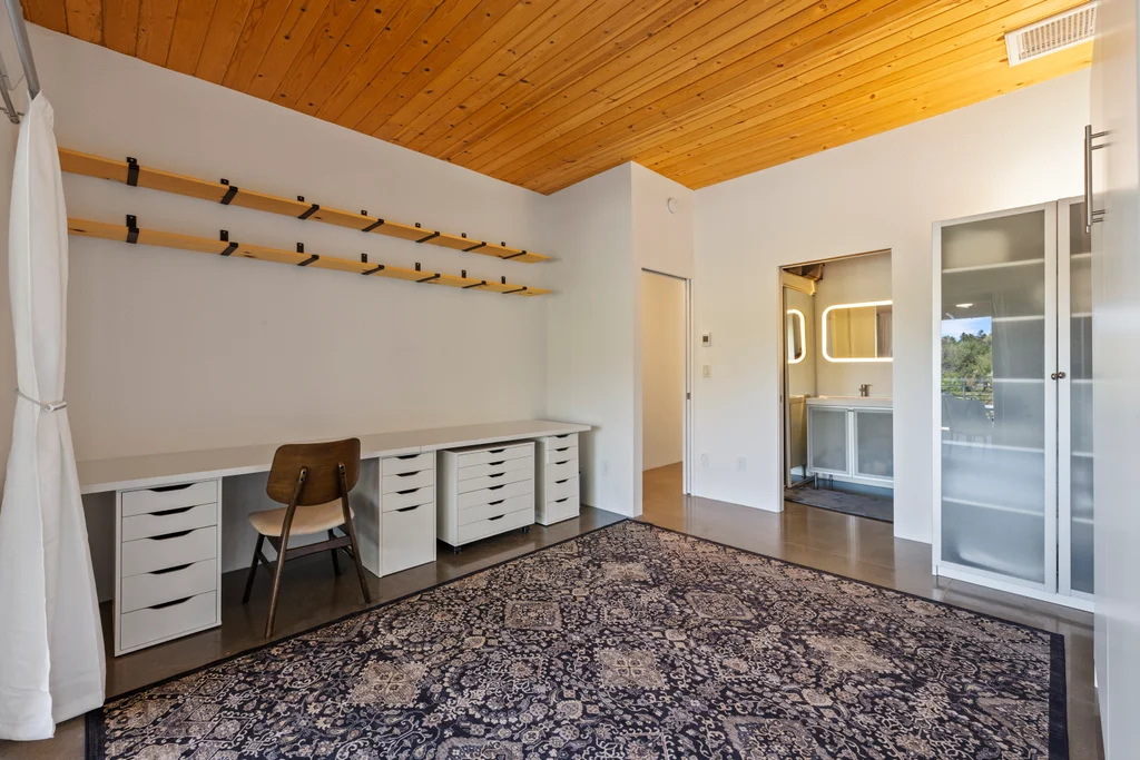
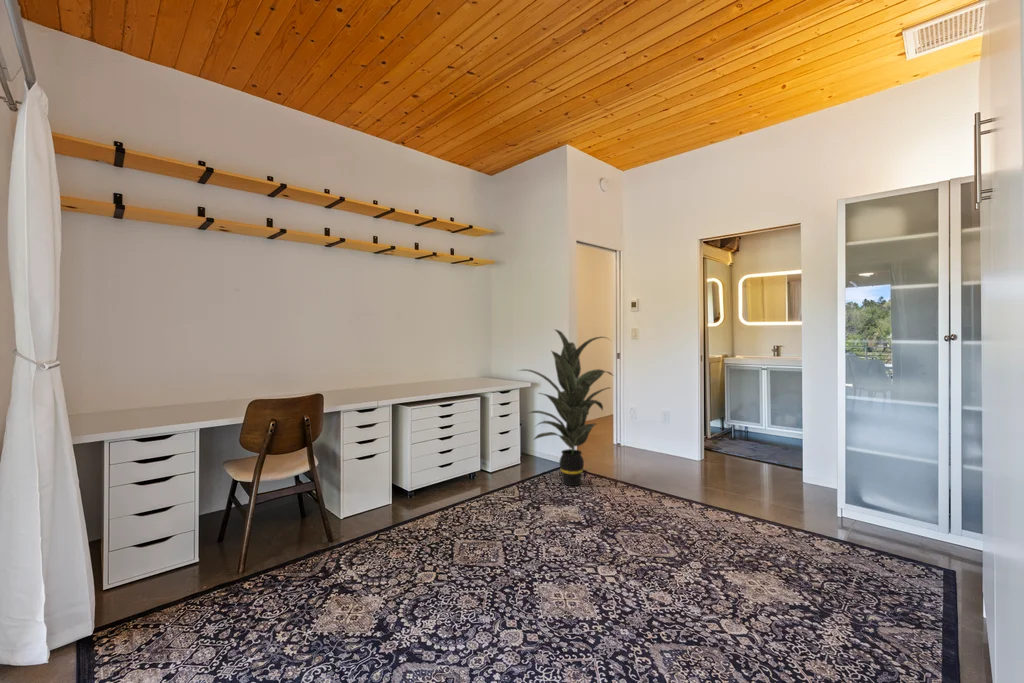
+ indoor plant (569, 405)
